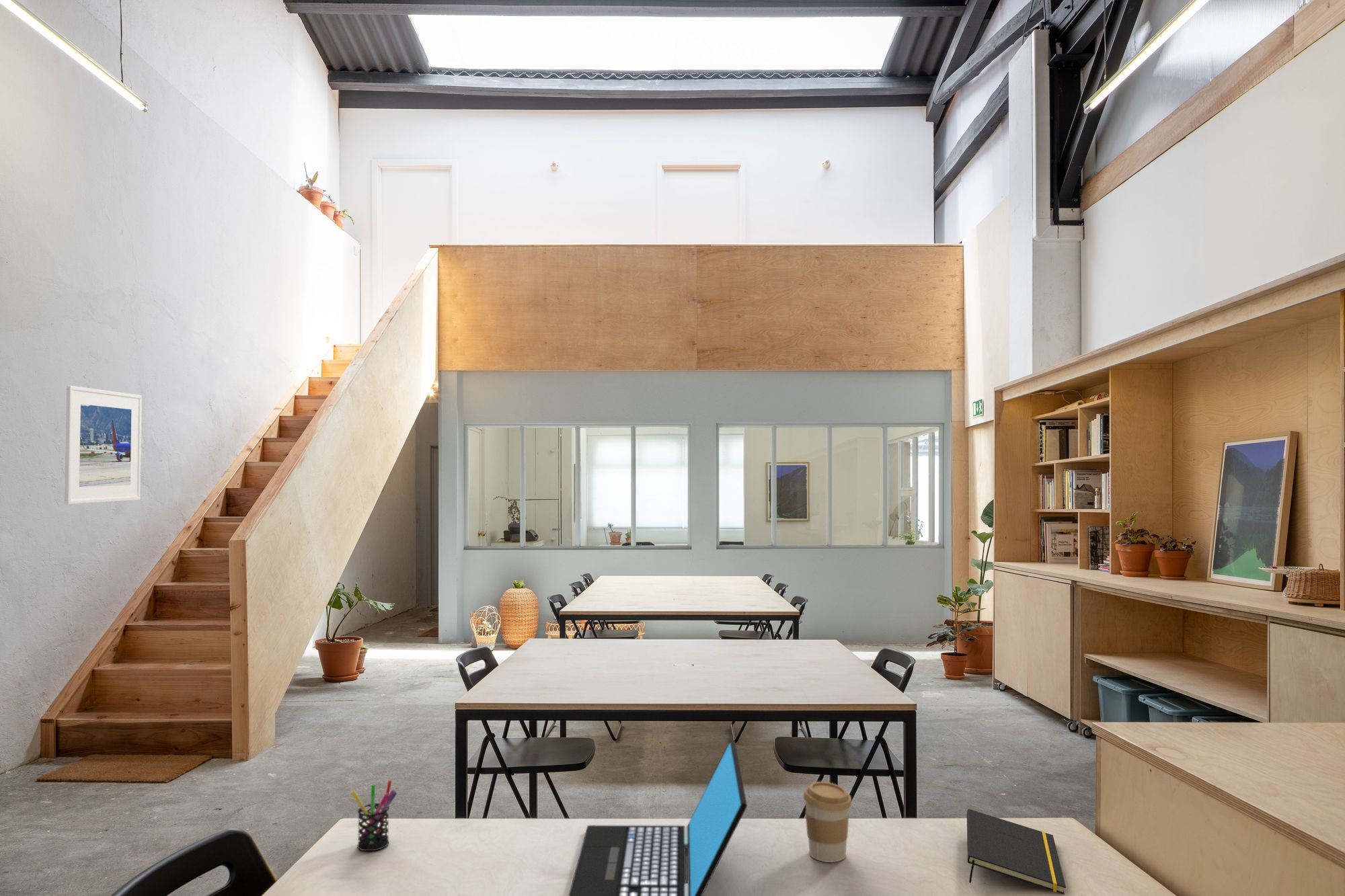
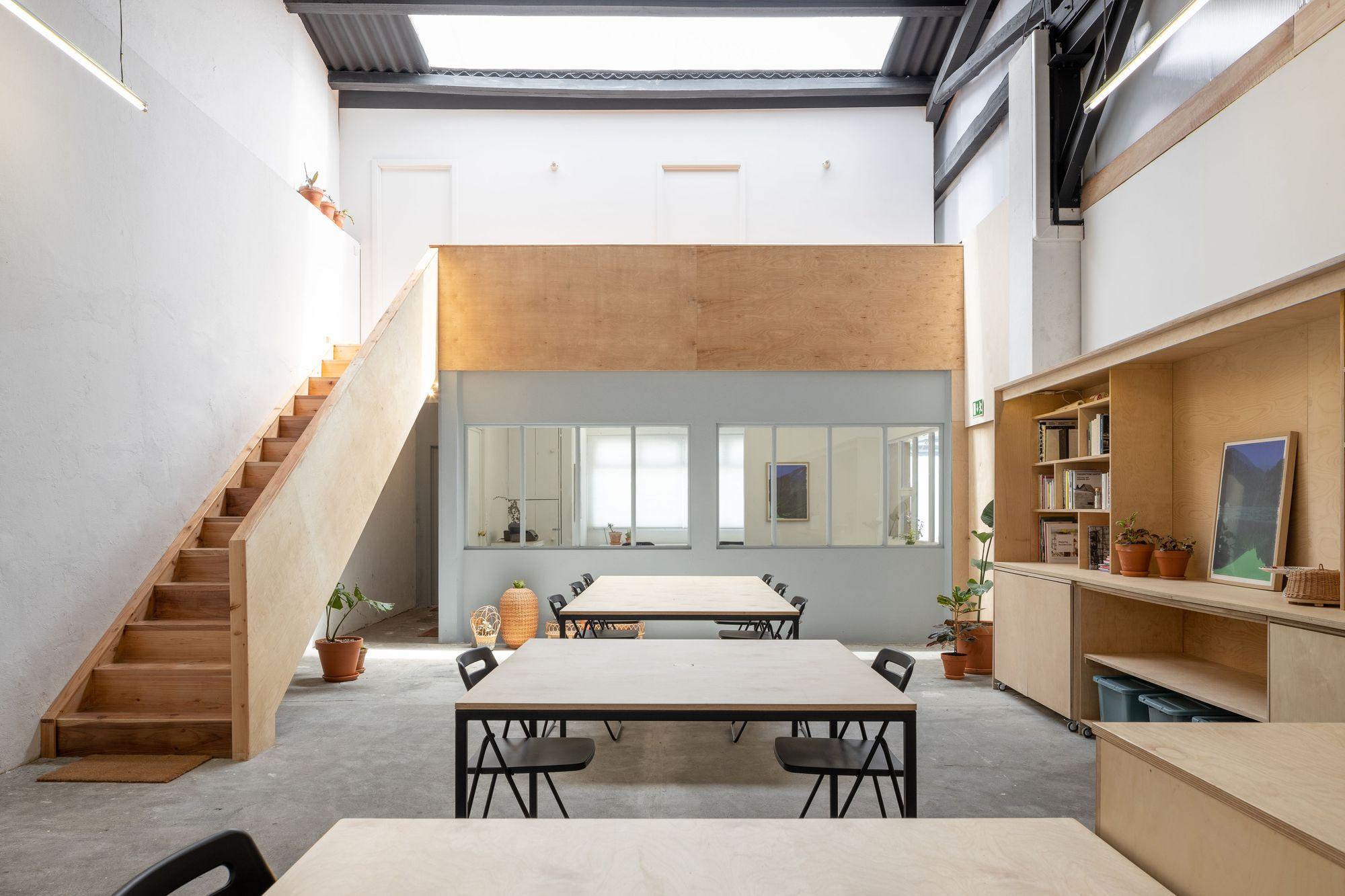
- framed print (106, 446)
- notepad (1012, 848)
- laptop (658, 825)
- pen holder (375, 812)
- coffee cup (827, 820)
